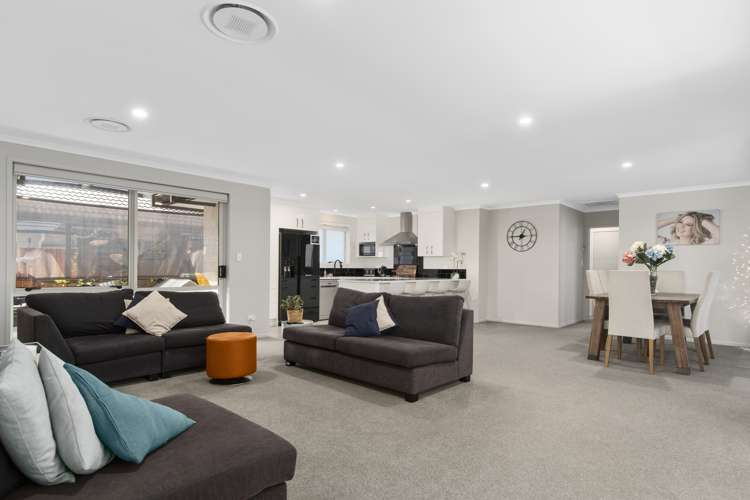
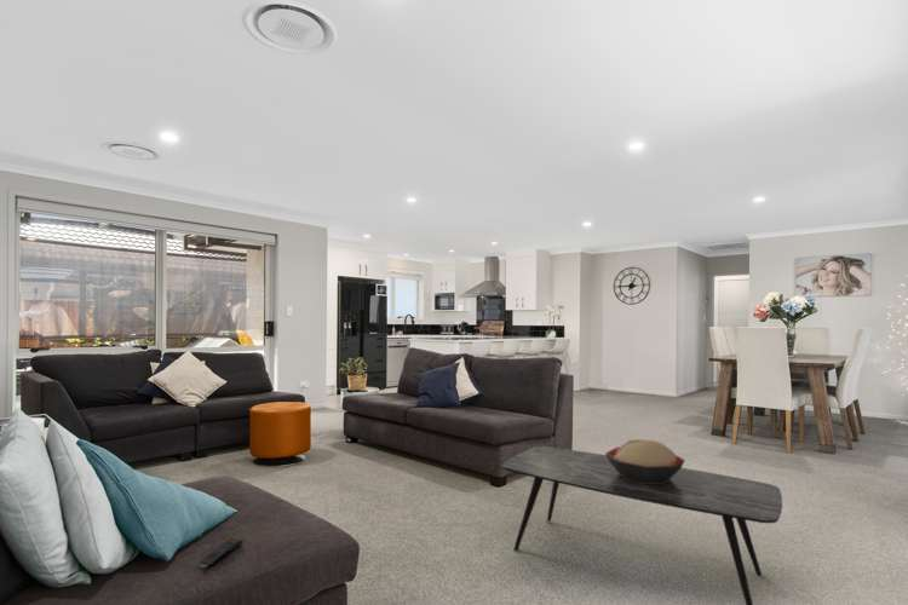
+ decorative bowl (644, 457)
+ remote control (220, 552)
+ coffee table (633, 499)
